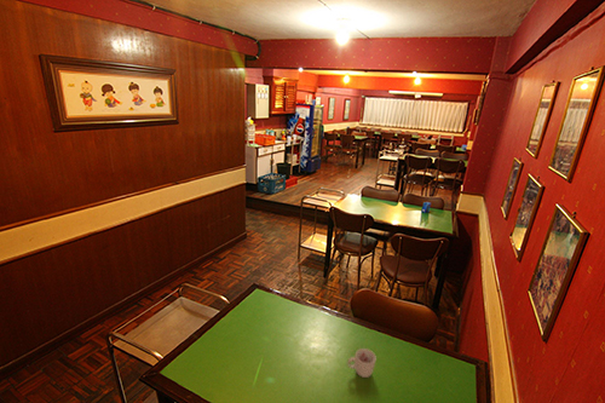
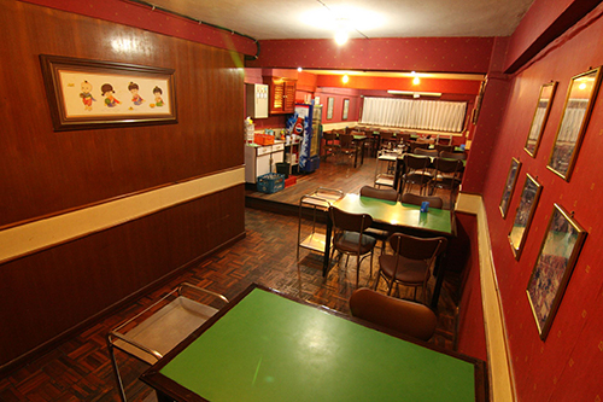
- cup (361, 363)
